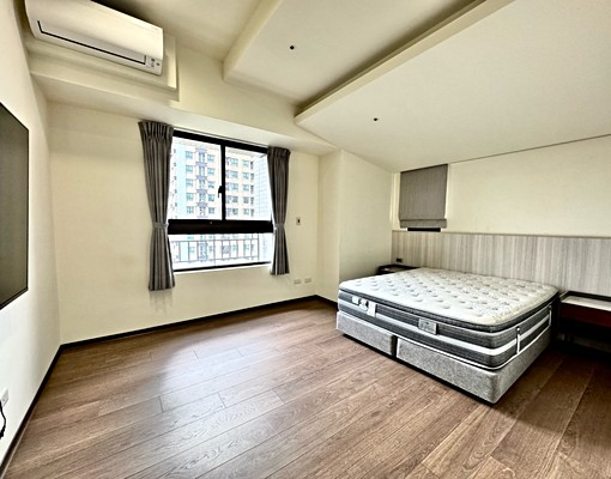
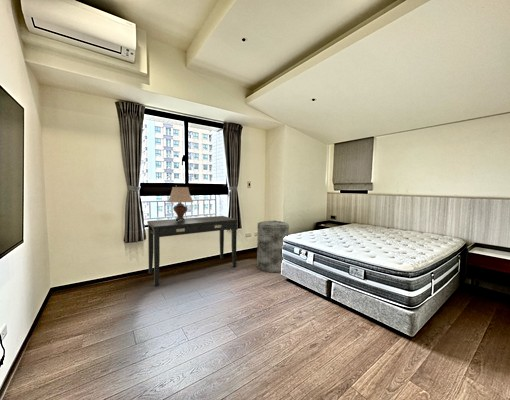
+ desk (192, 233)
+ table lamp (180, 203)
+ trash can (272, 243)
